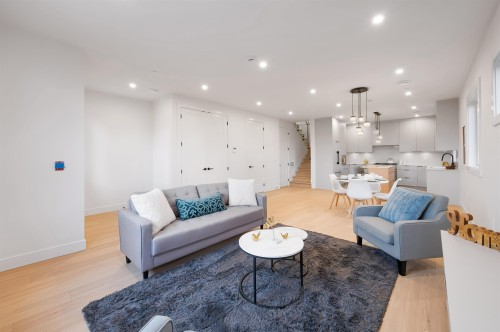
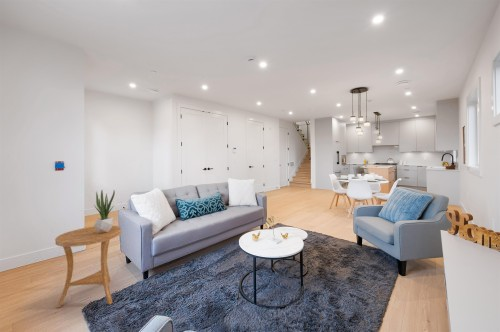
+ potted plant (103, 210)
+ side table (94, 273)
